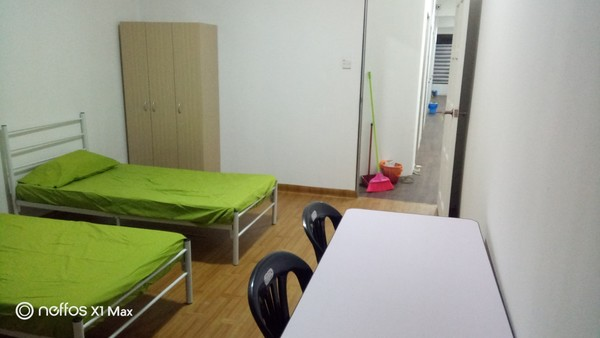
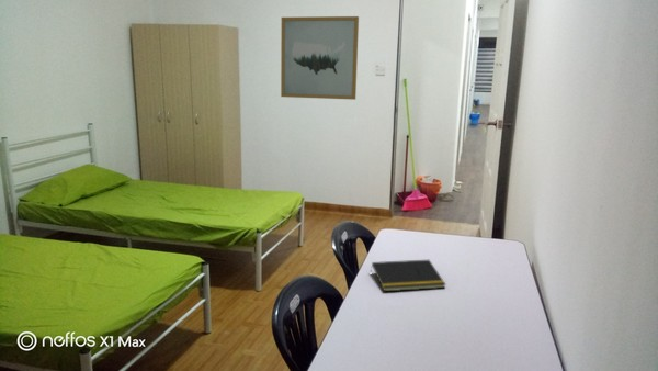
+ wall art (318, 58)
+ notepad (407, 274)
